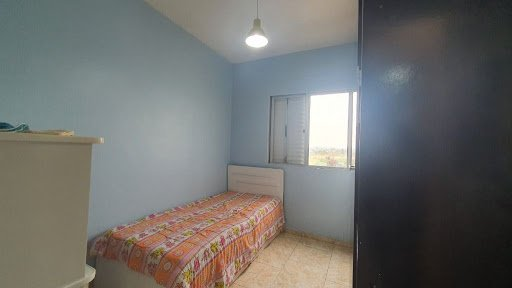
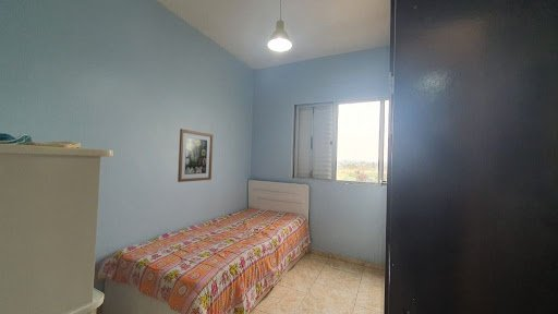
+ wall art (196, 156)
